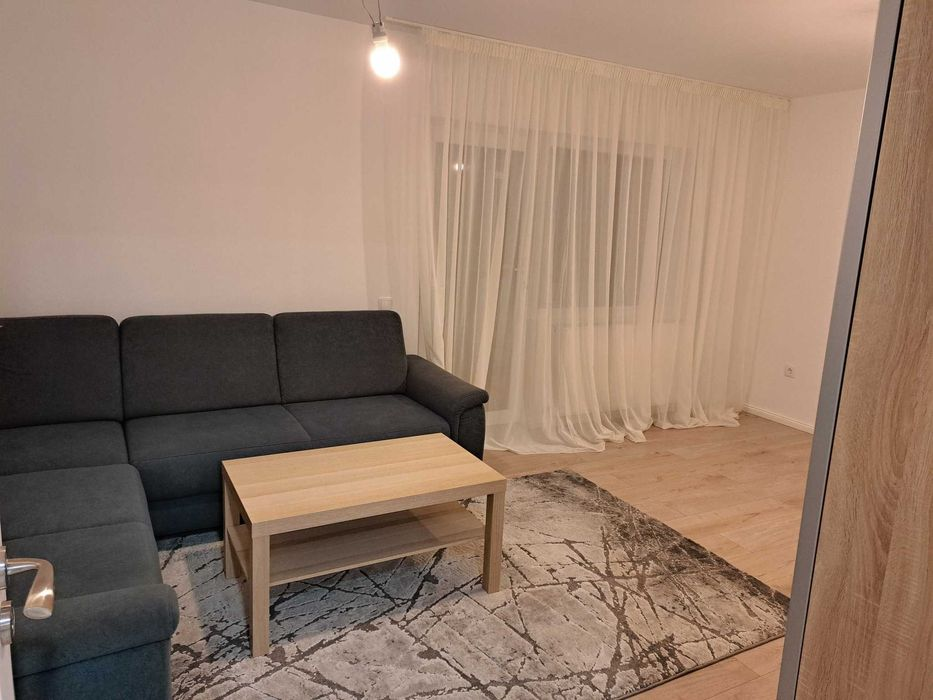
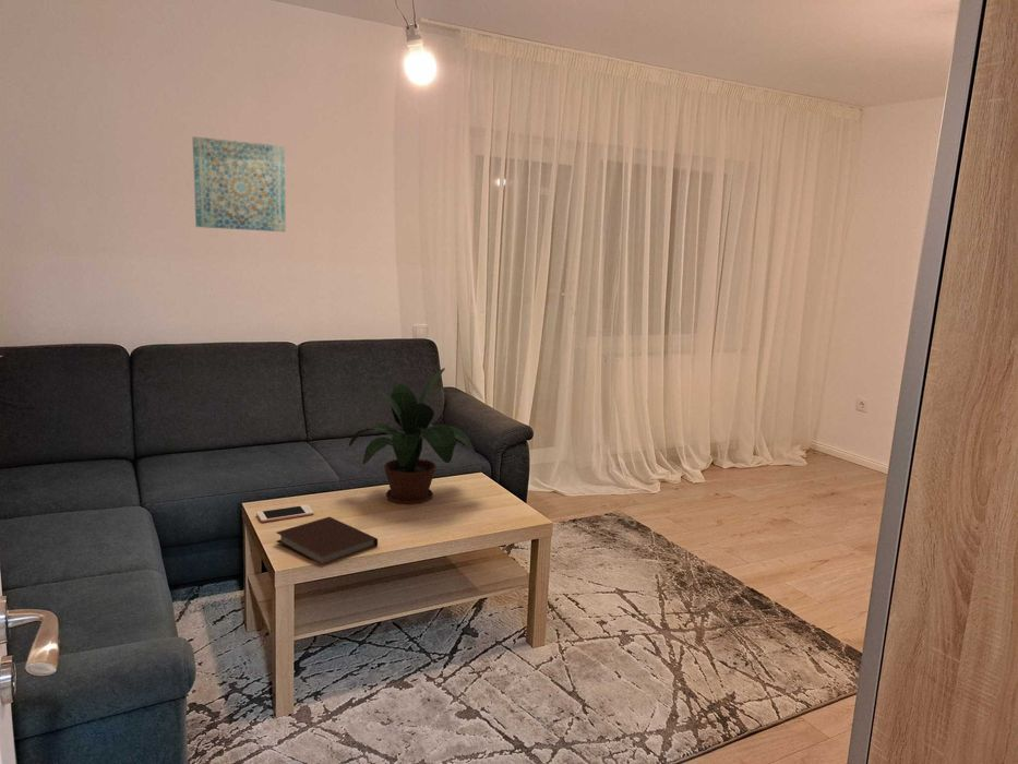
+ wall art (240, 186)
+ cell phone (285, 513)
+ potted plant (411, 434)
+ notebook (326, 539)
